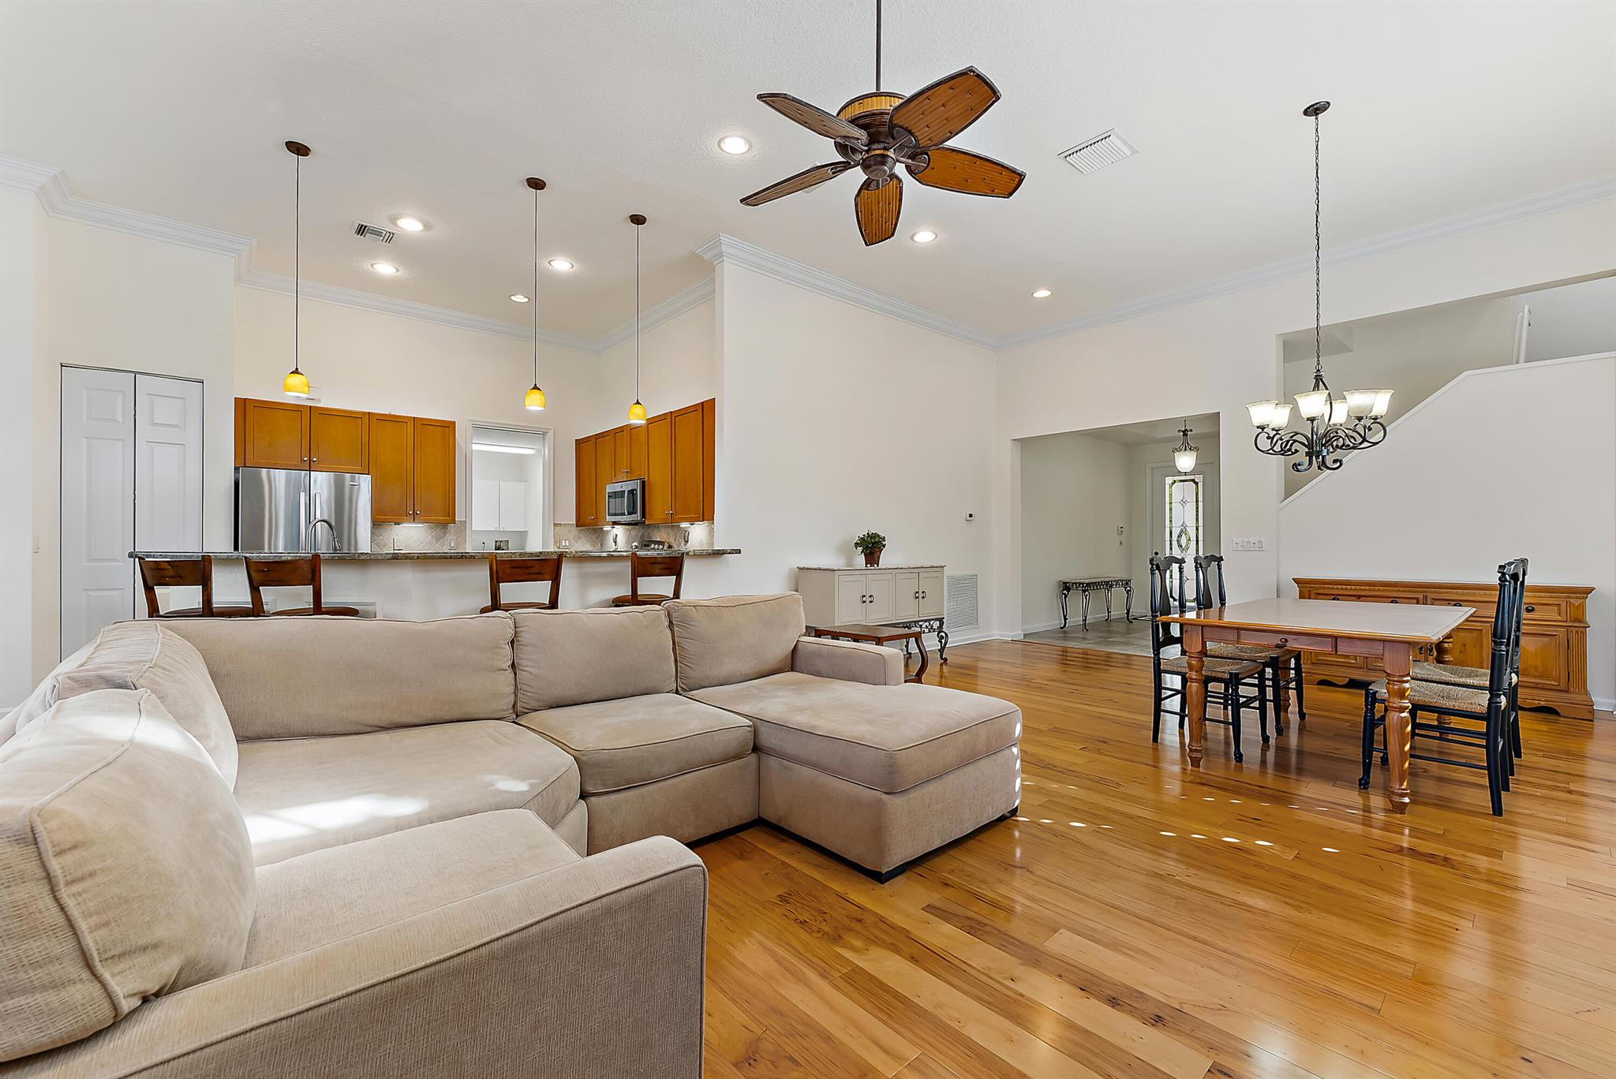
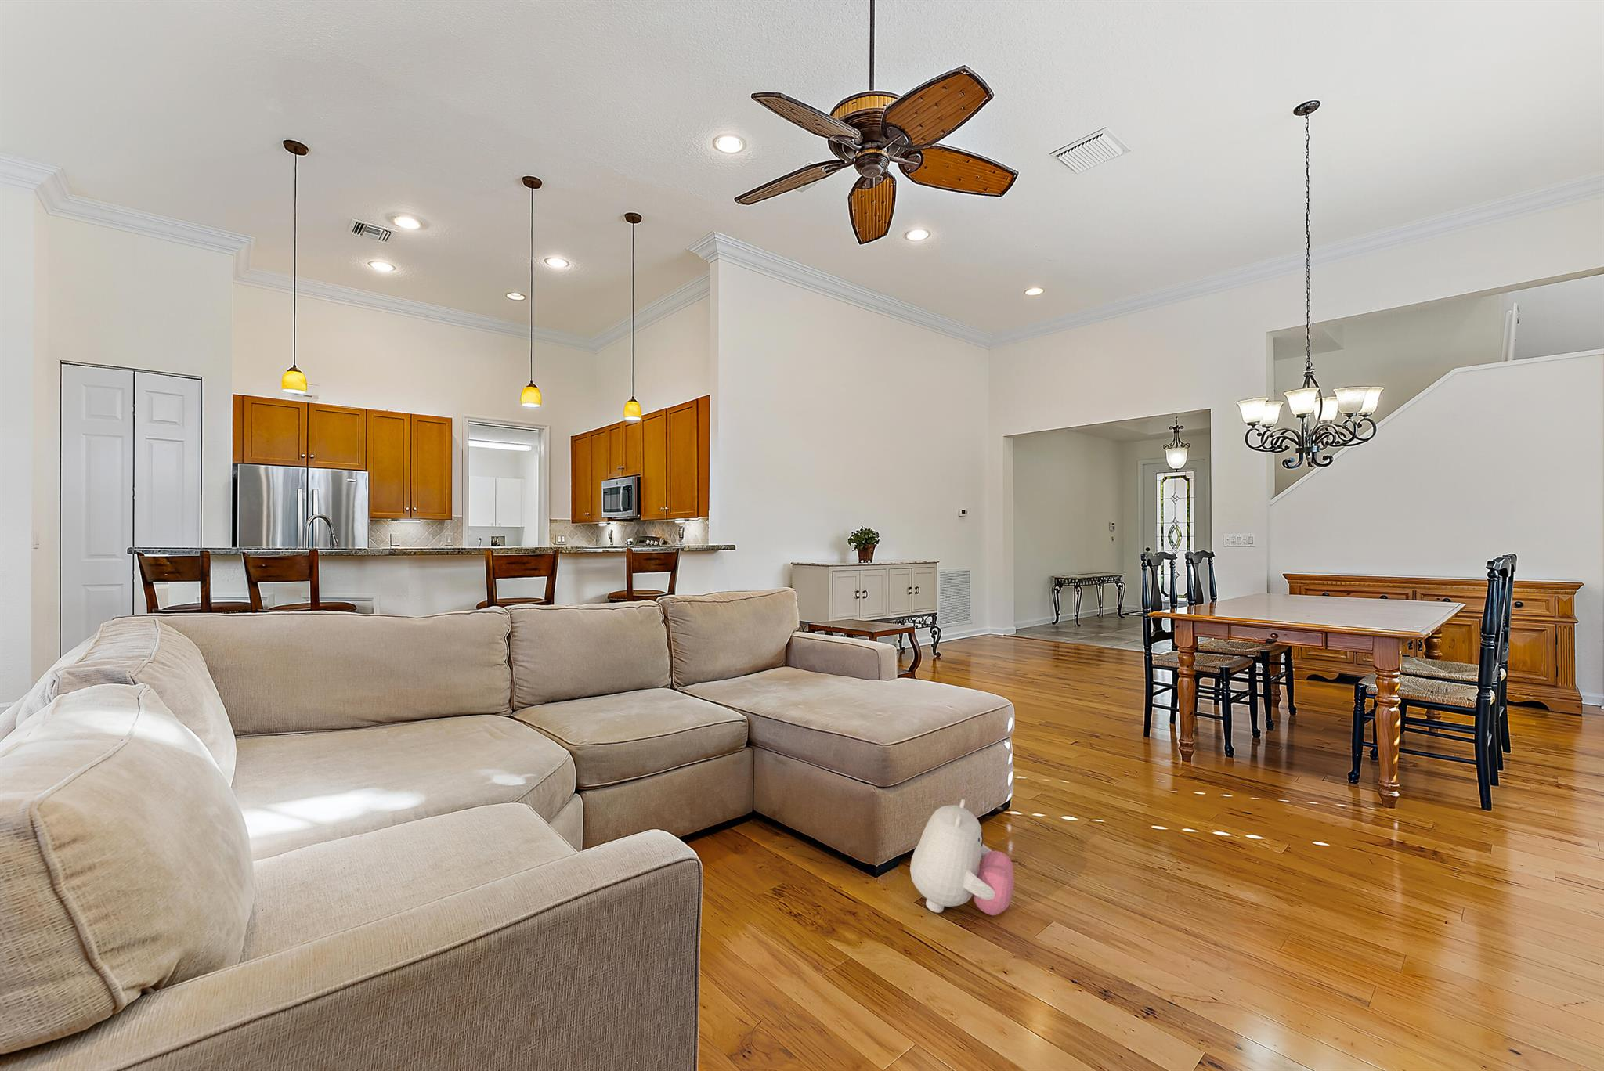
+ plush toy (961, 857)
